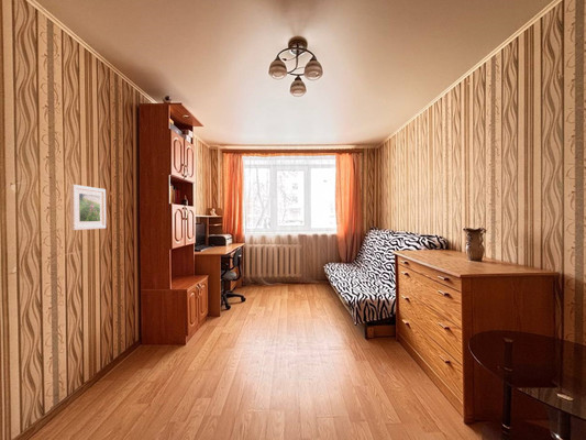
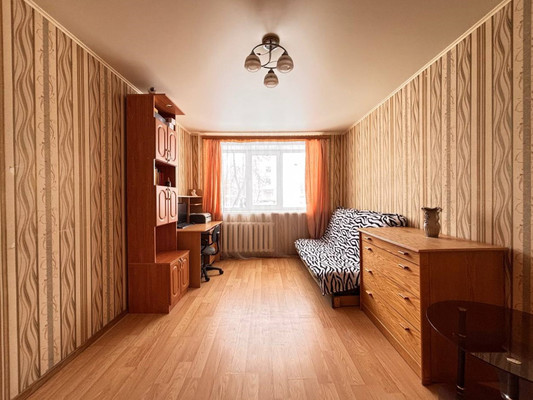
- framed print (89, 208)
